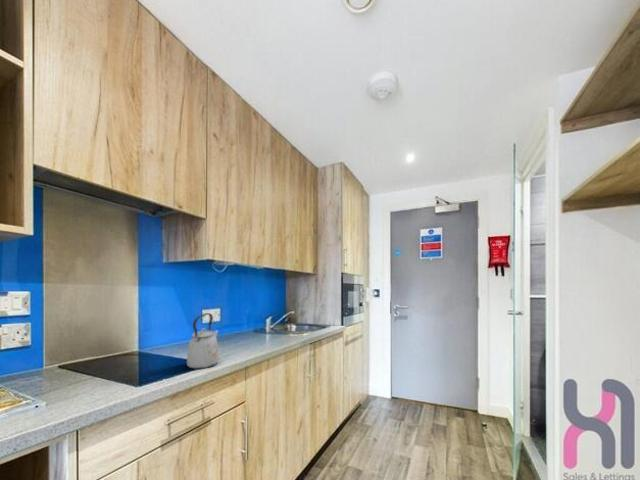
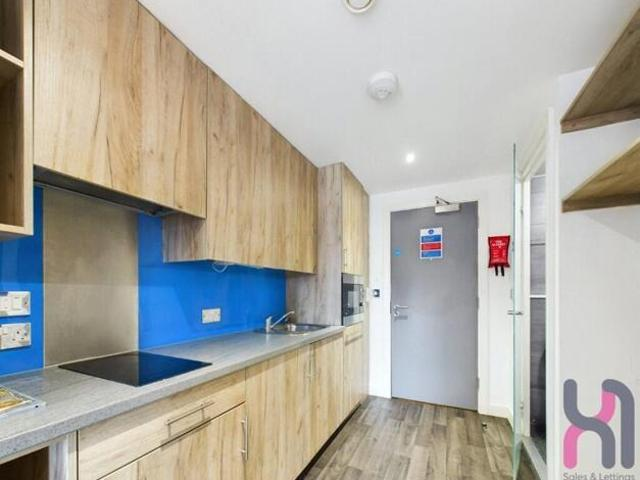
- kettle (206, 338)
